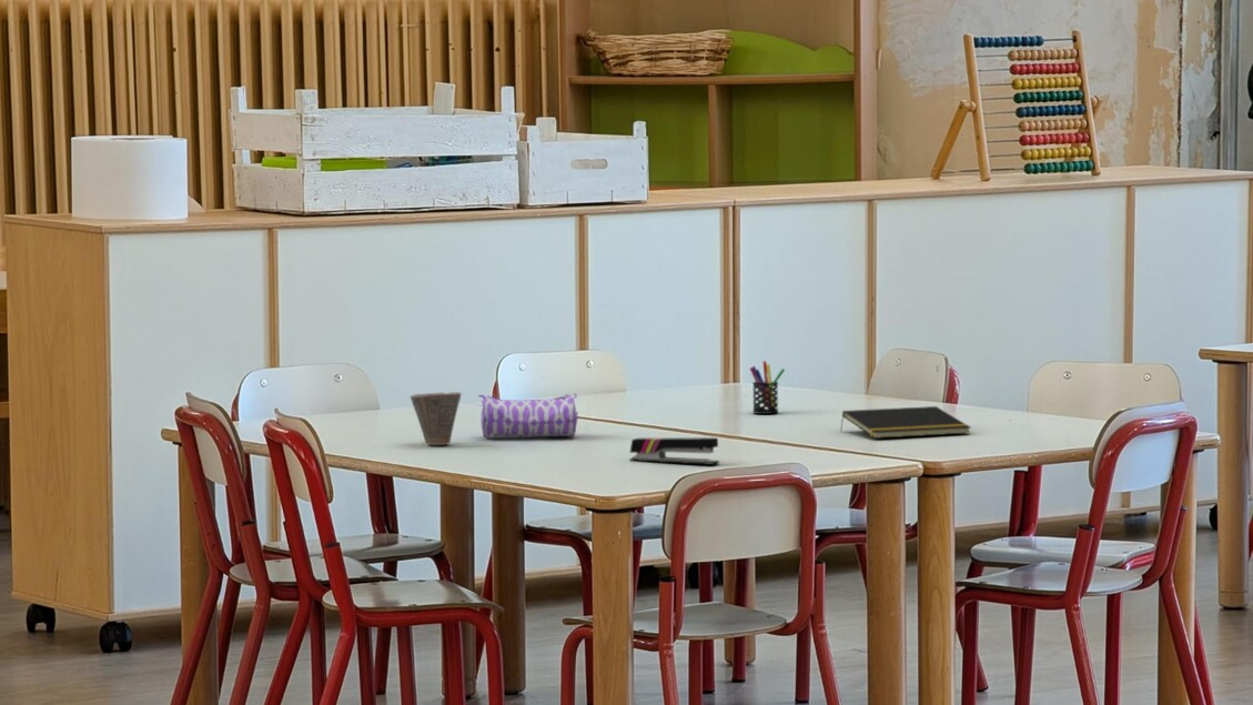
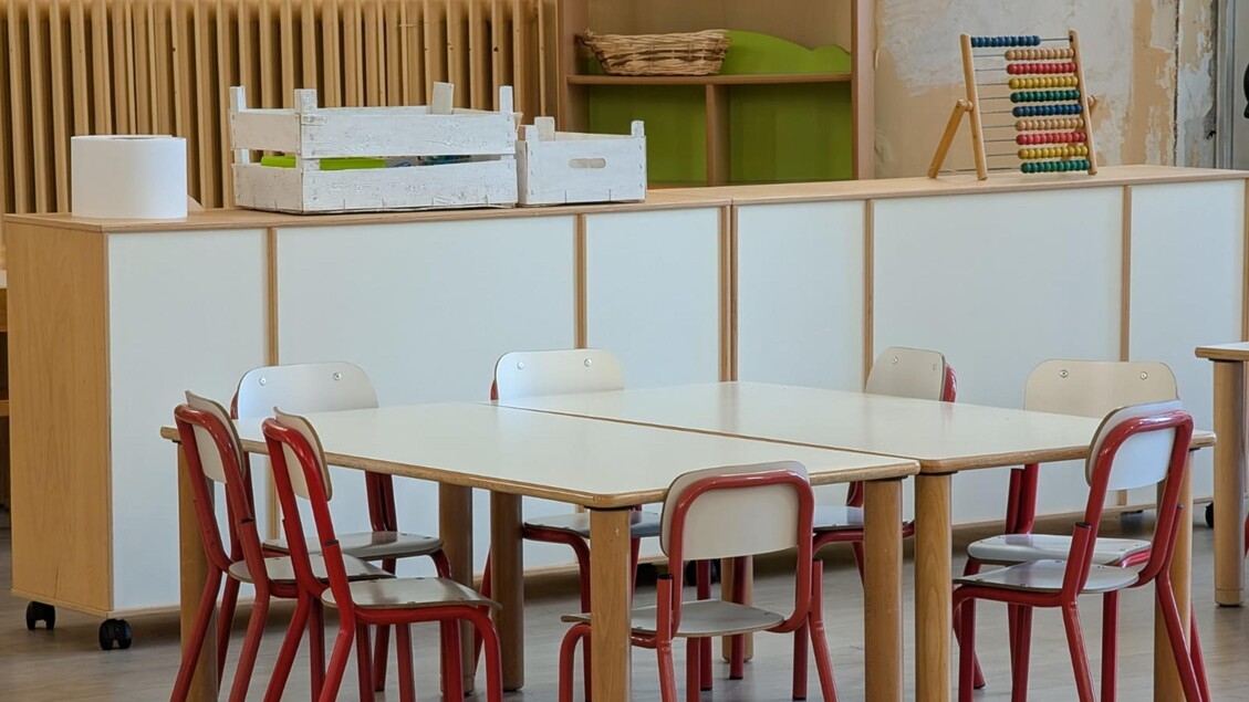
- cup (436, 417)
- pencil case (529, 415)
- stapler (674, 449)
- notepad (906, 422)
- pen holder (768, 386)
